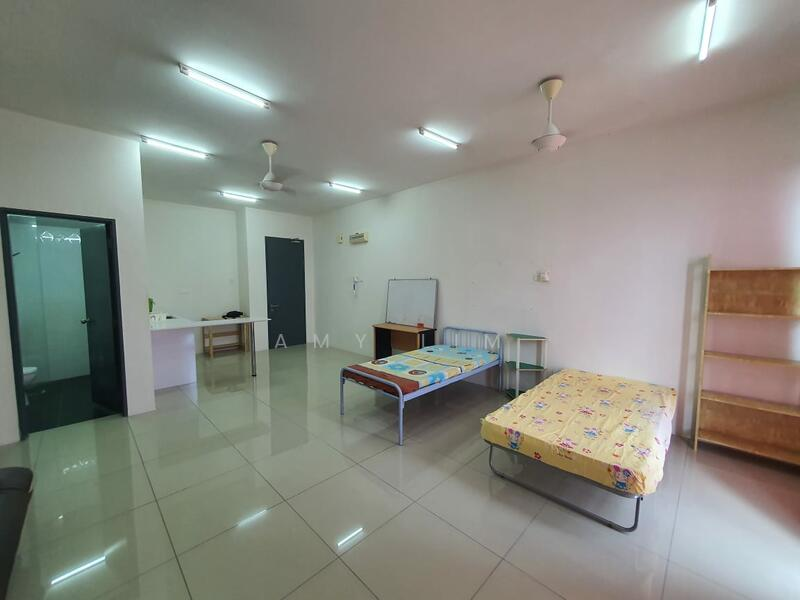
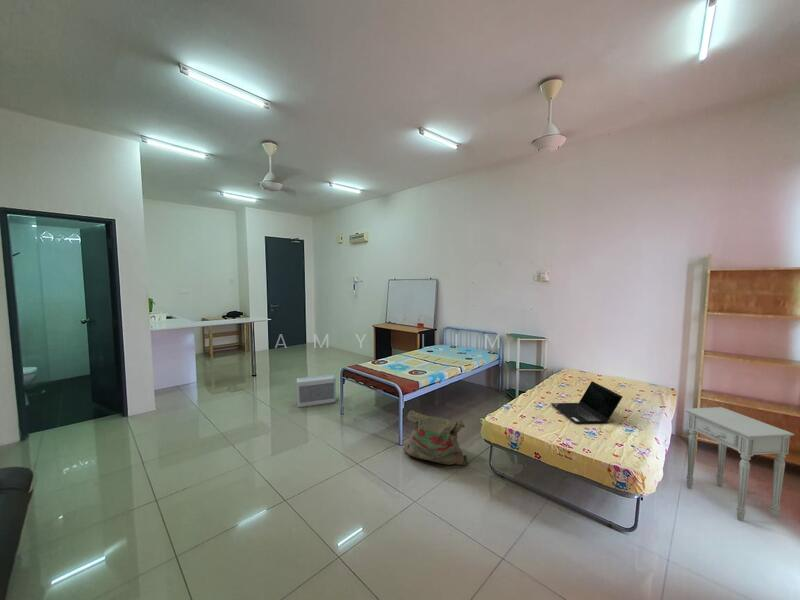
+ laptop computer (583, 401)
+ nightstand (724, 461)
+ air purifier (316, 390)
+ bag (434, 436)
